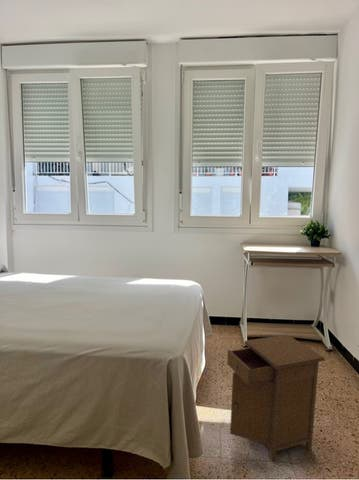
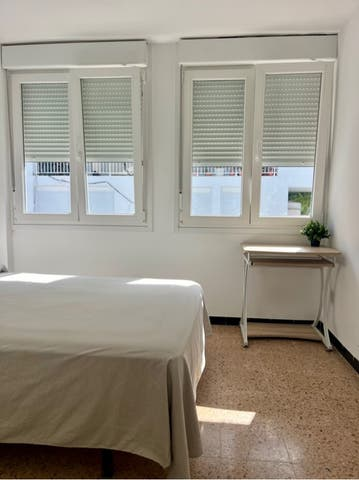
- nightstand (269, 396)
